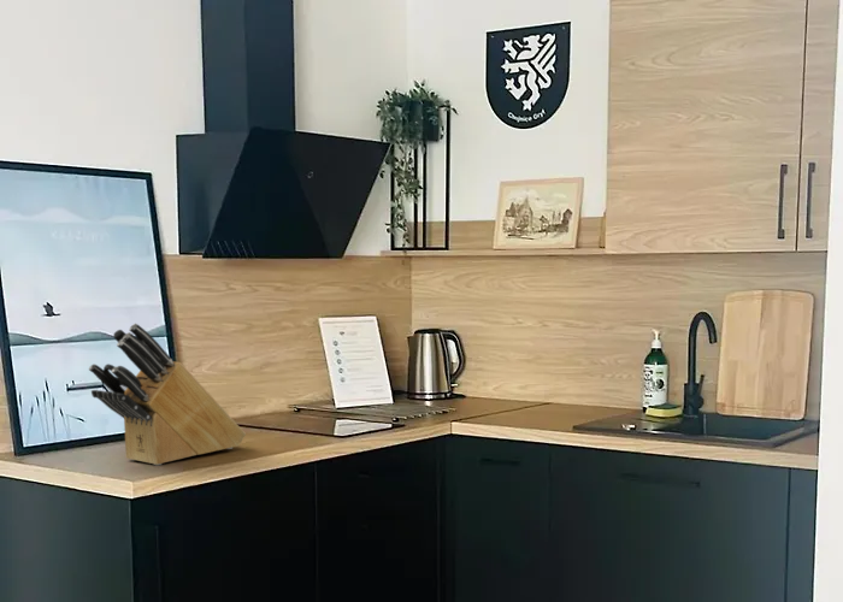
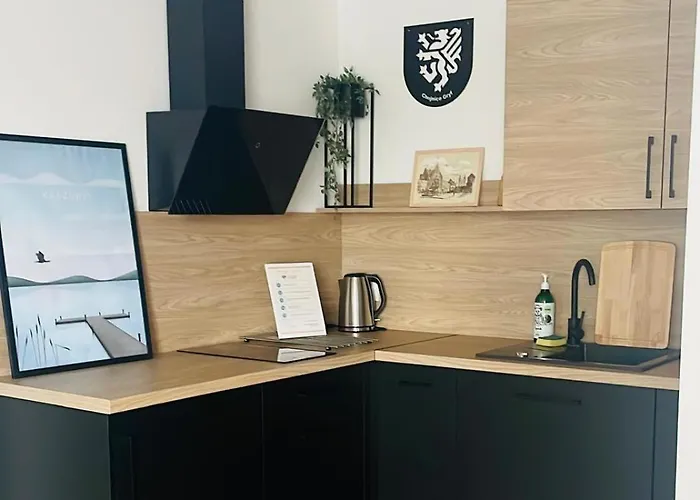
- knife block (169, 388)
